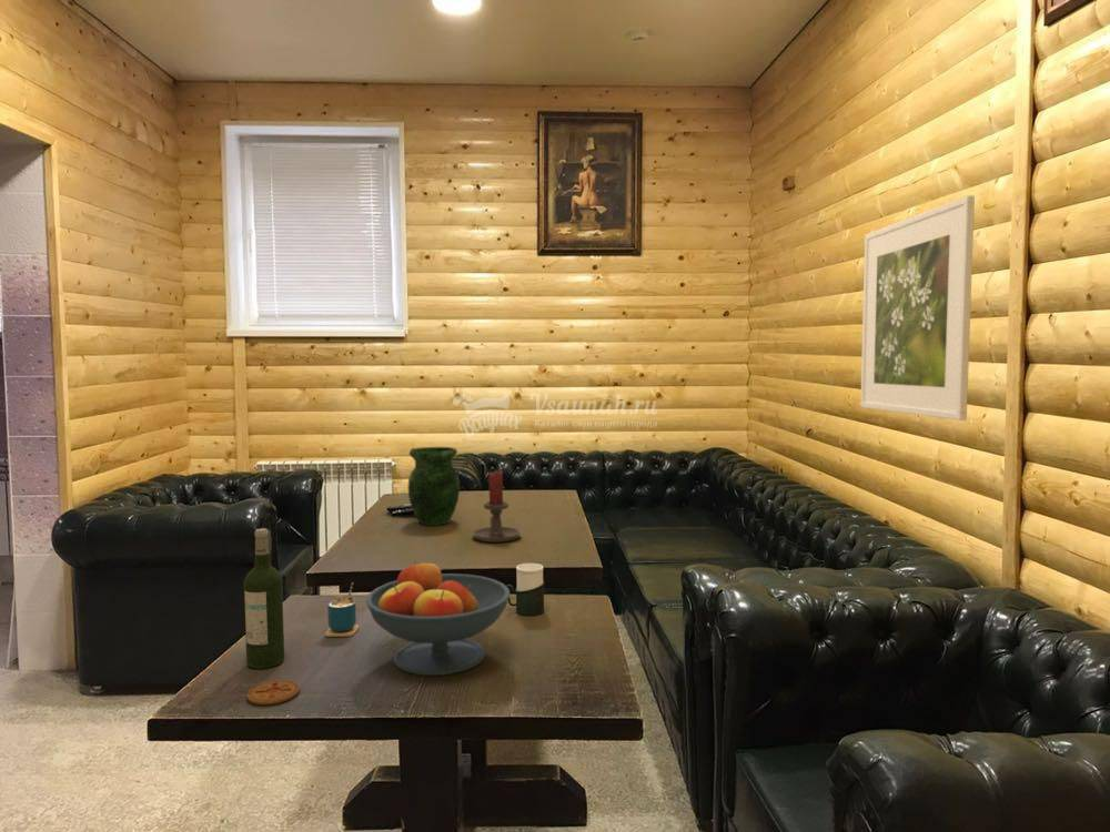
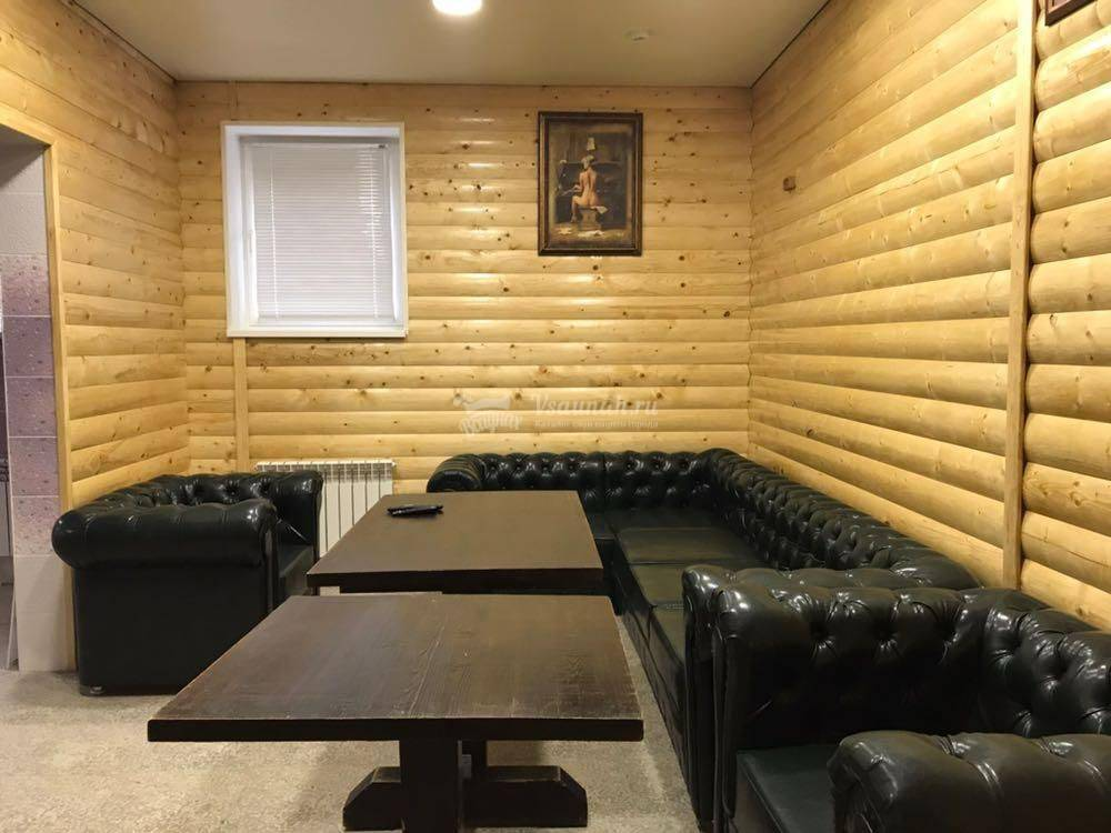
- wine bottle (263, 596)
- cup (341, 607)
- vase (433, 486)
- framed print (909, 316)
- coaster (273, 691)
- candle holder (495, 503)
- fruit bowl (438, 613)
- cup (524, 588)
